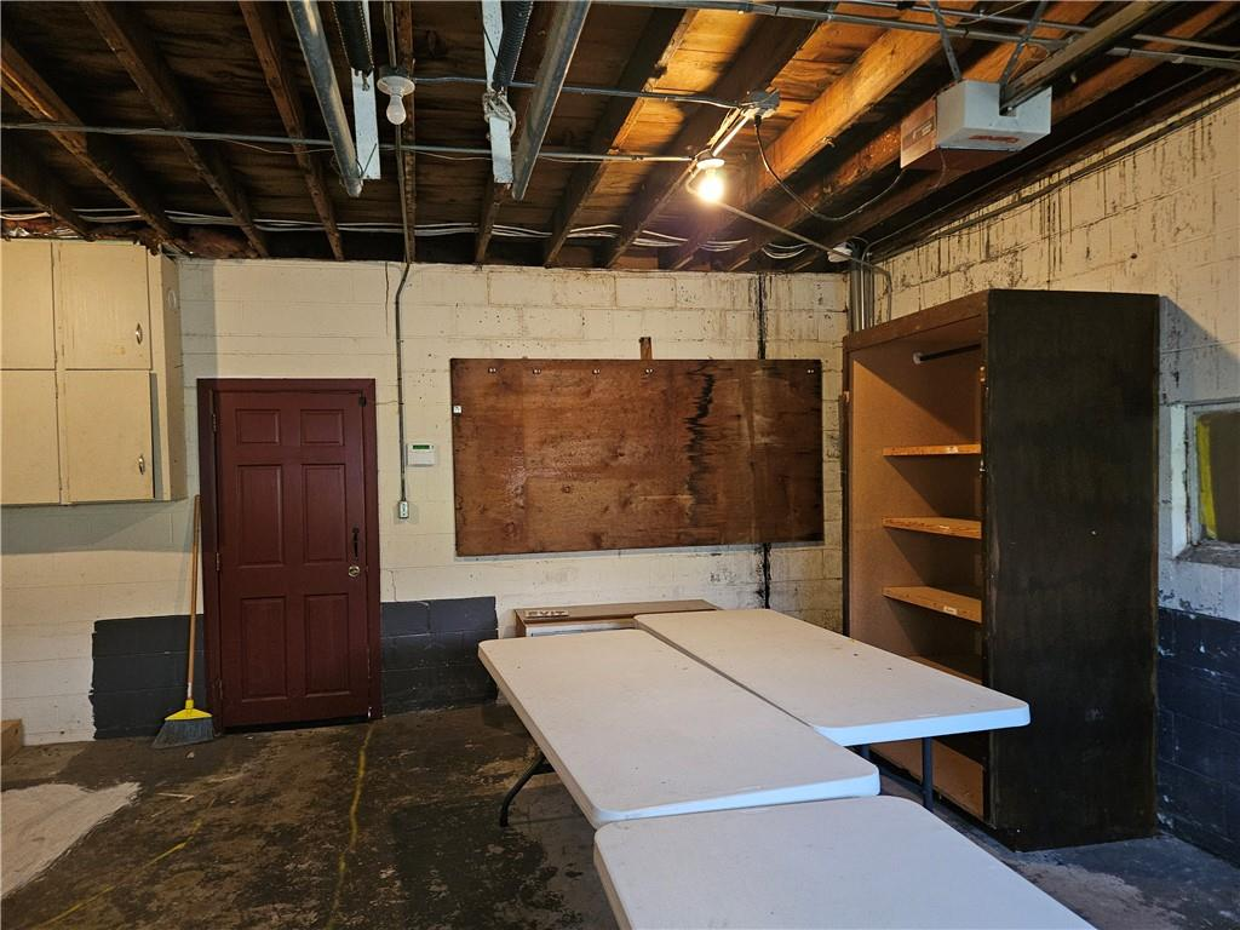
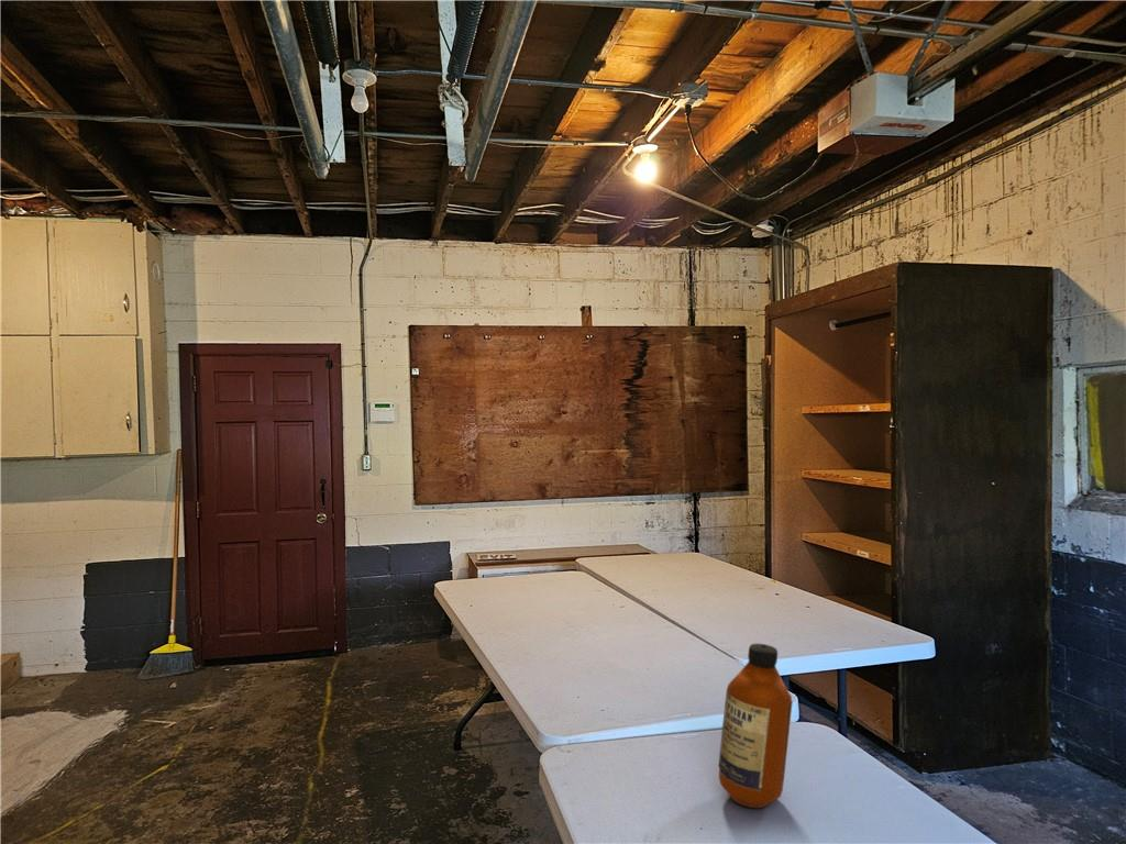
+ bottle (754, 722)
